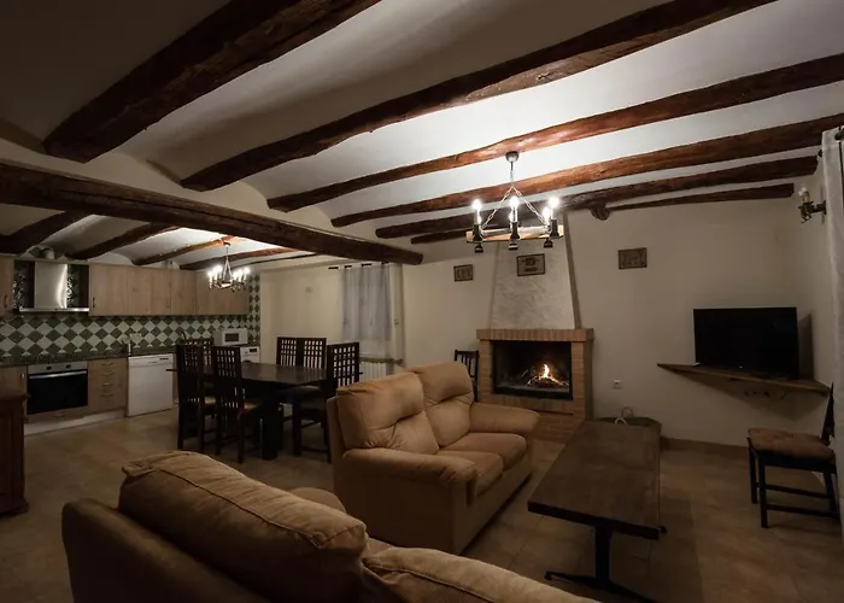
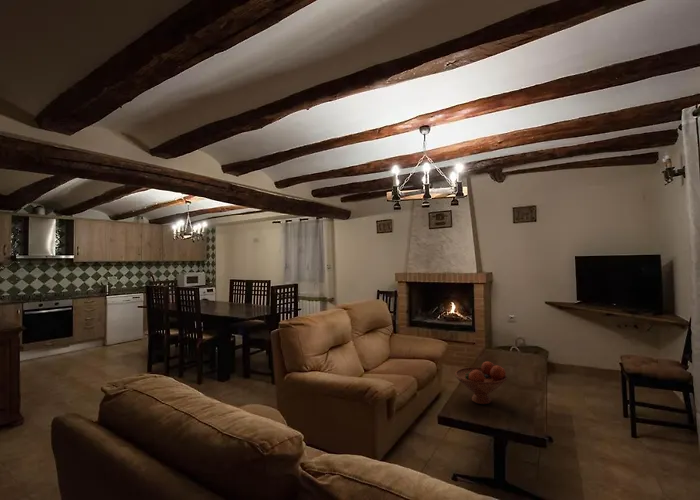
+ fruit bowl (480, 382)
